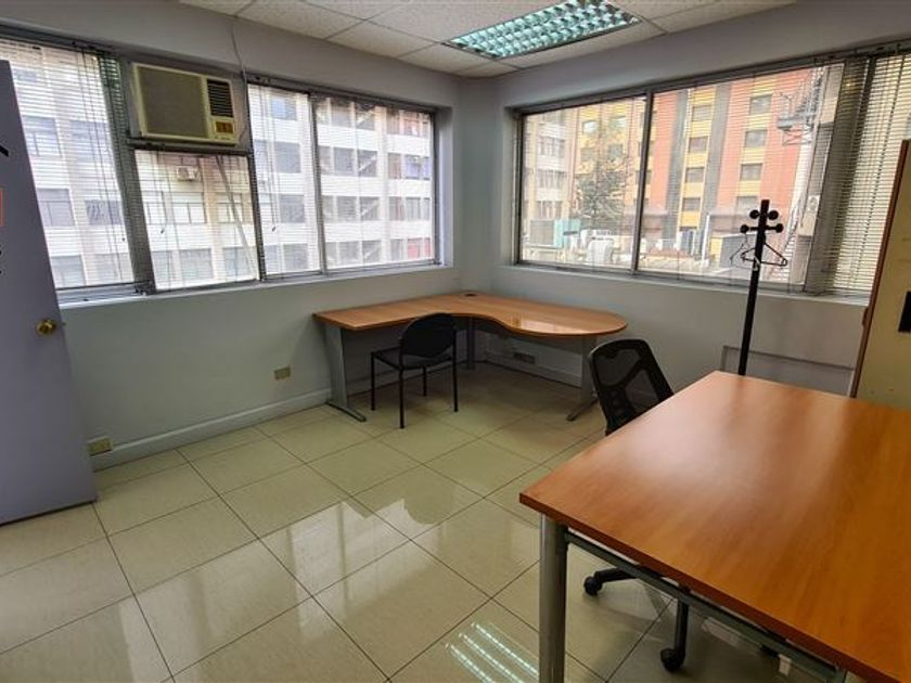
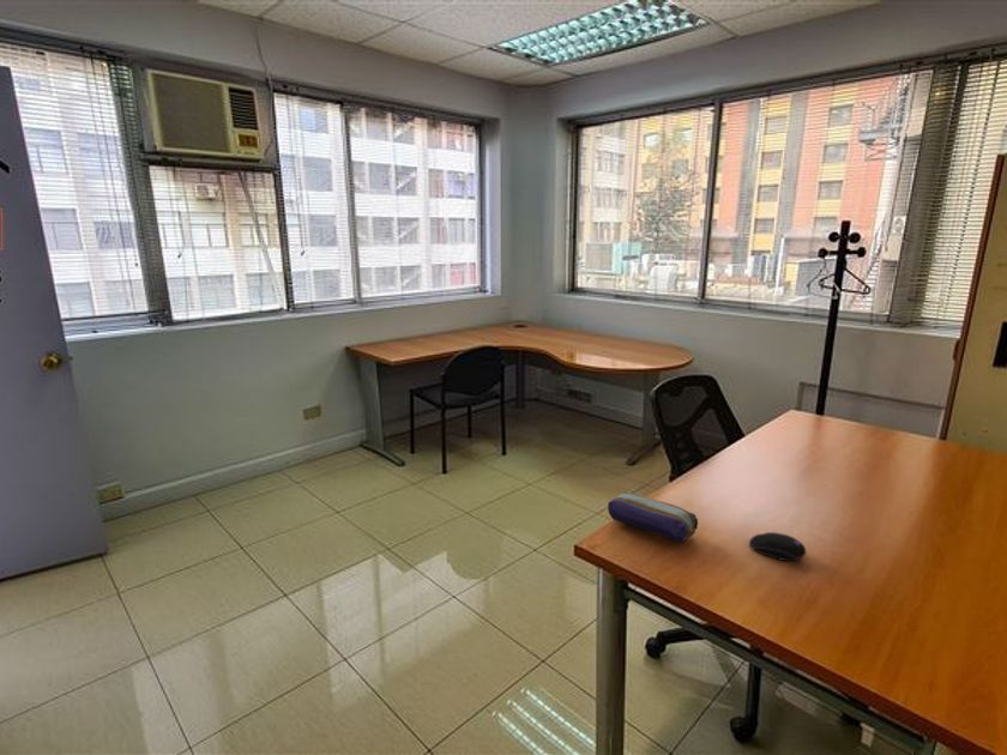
+ computer mouse (777, 543)
+ pencil case (651, 515)
